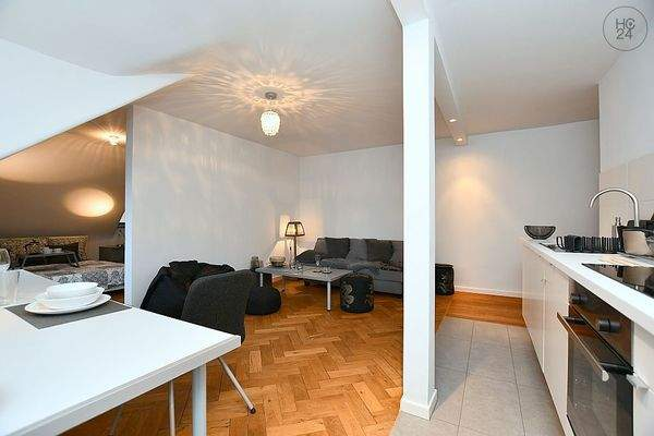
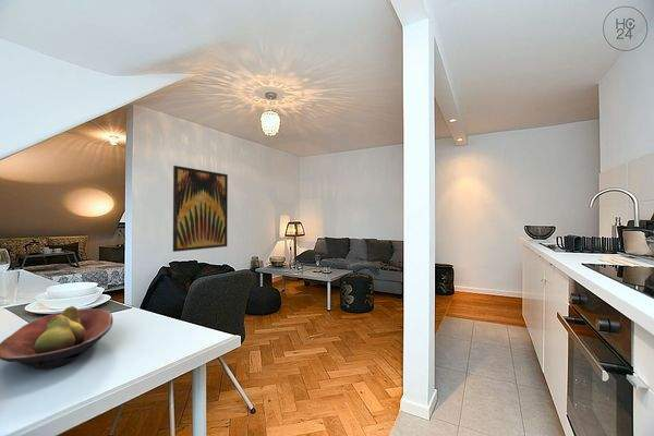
+ fruit bowl (62, 330)
+ wall art (202, 209)
